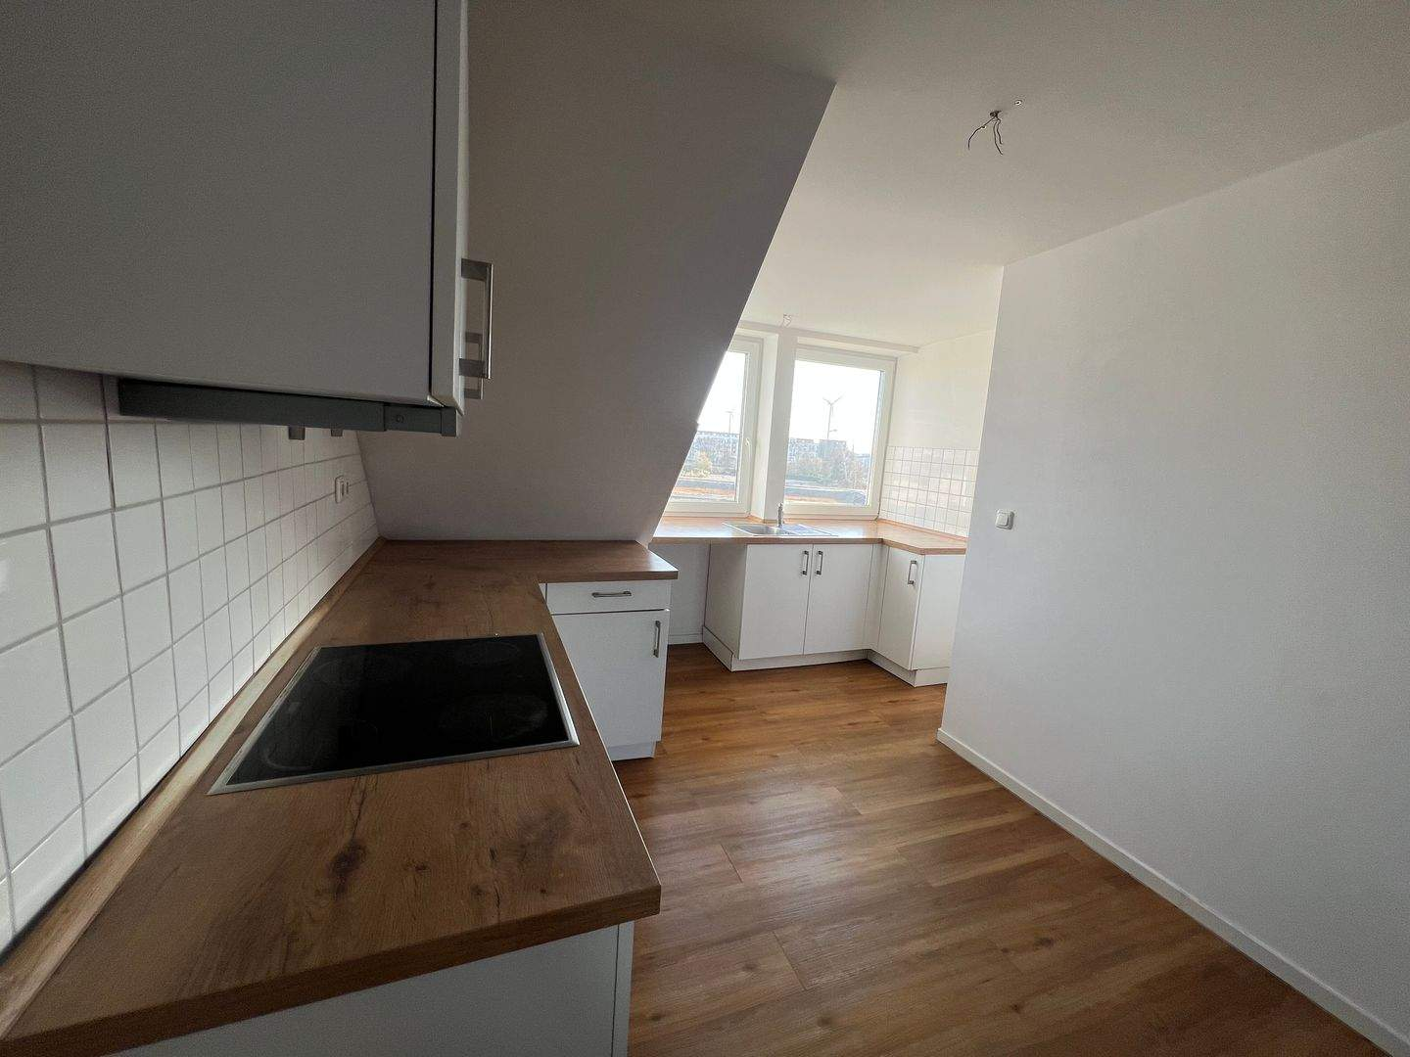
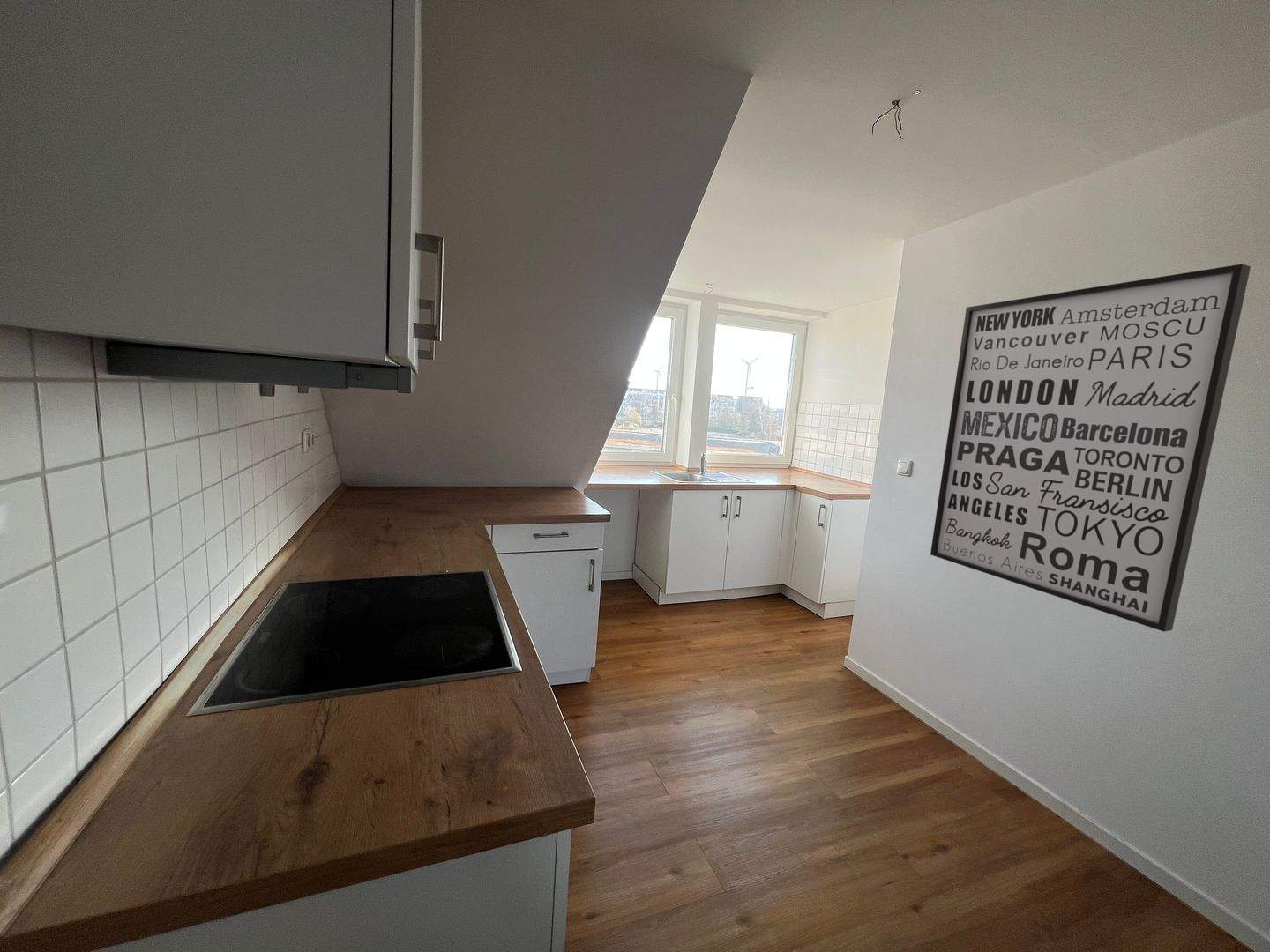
+ wall art (1053, 443)
